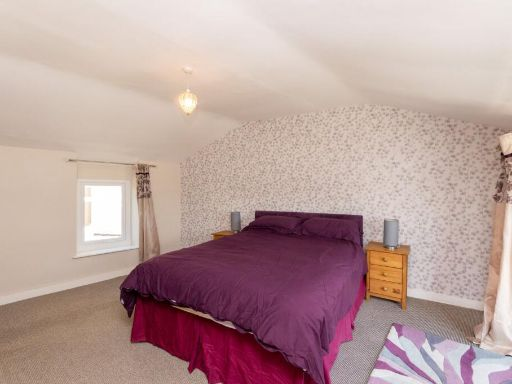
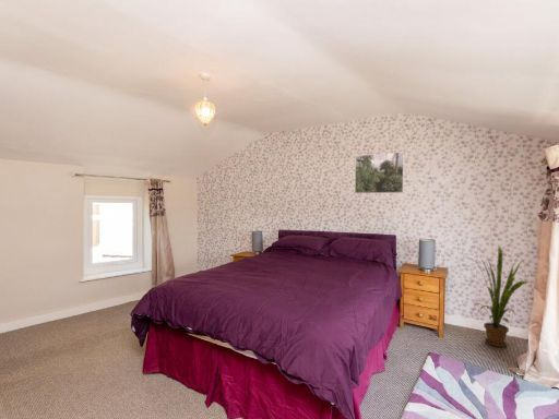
+ house plant (493, 294)
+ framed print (378, 173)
